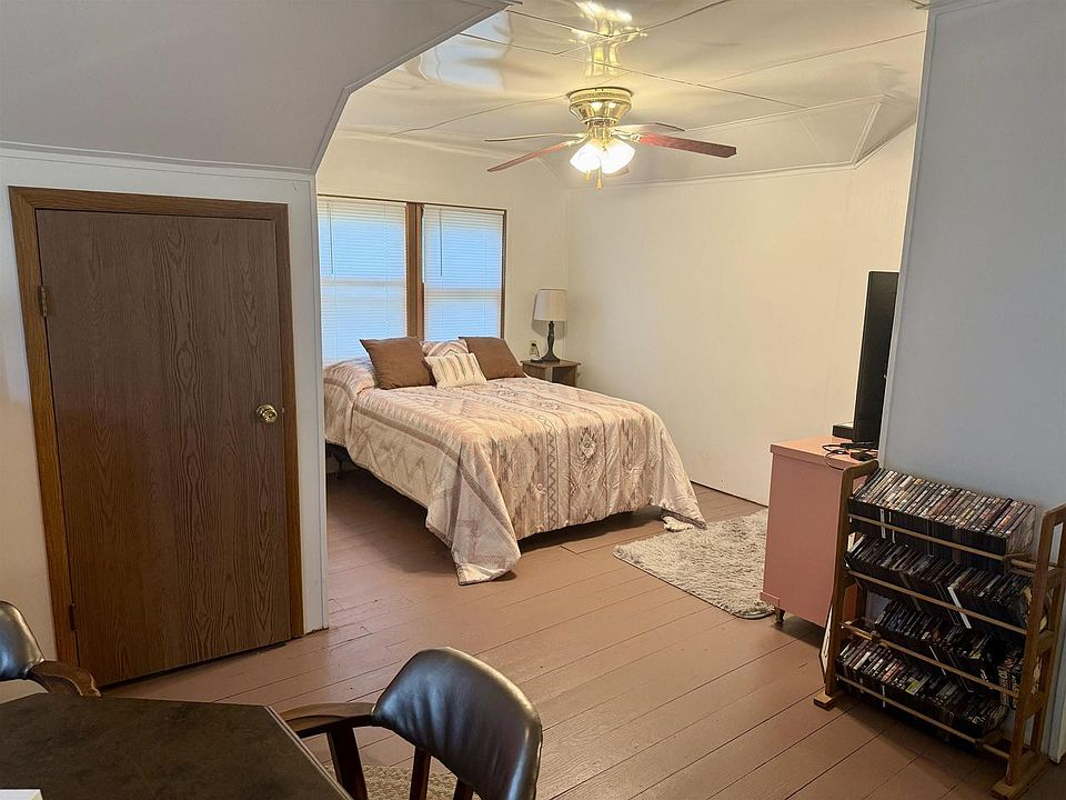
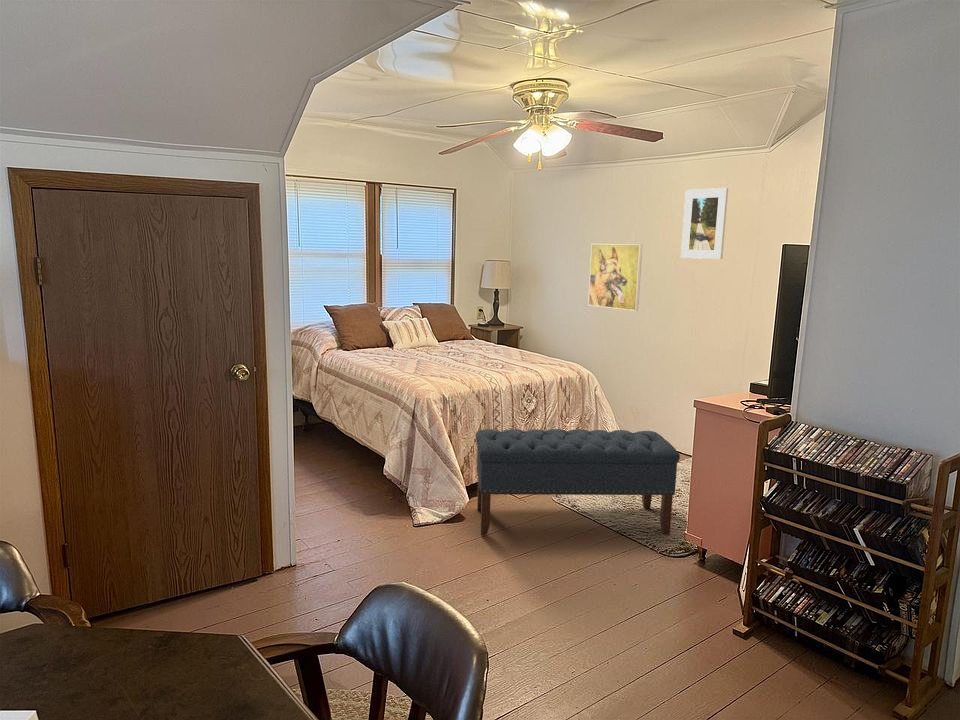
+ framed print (614, 276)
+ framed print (703, 224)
+ bench (571, 478)
